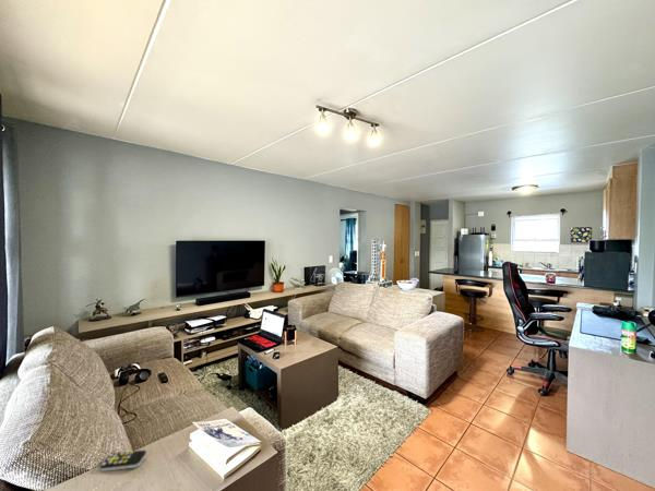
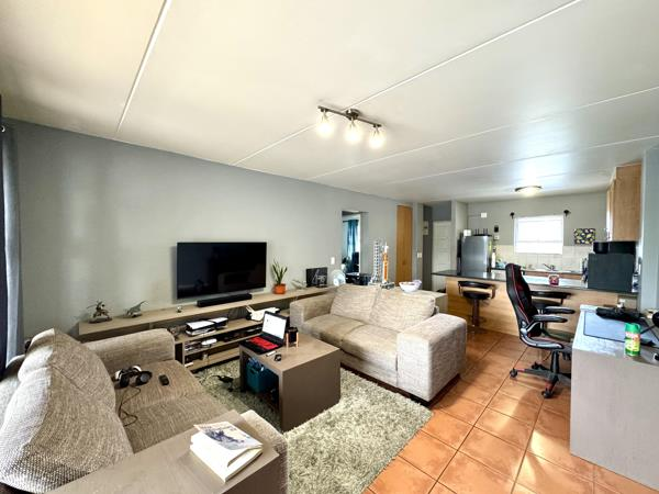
- remote control (123, 459)
